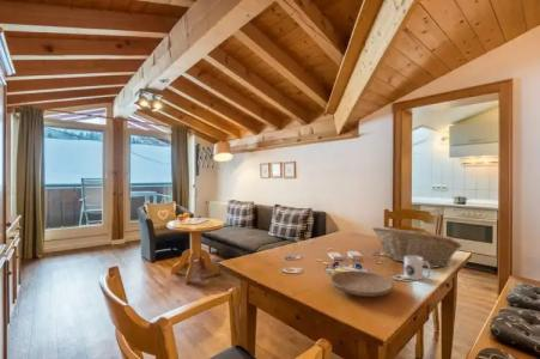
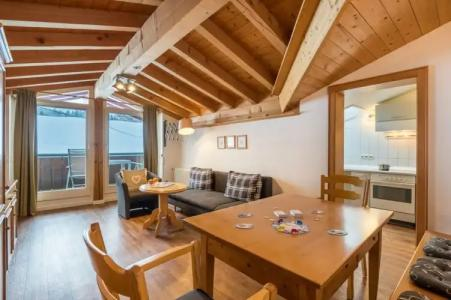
- mug (417, 268)
- plate (360, 285)
- fruit basket (413, 243)
